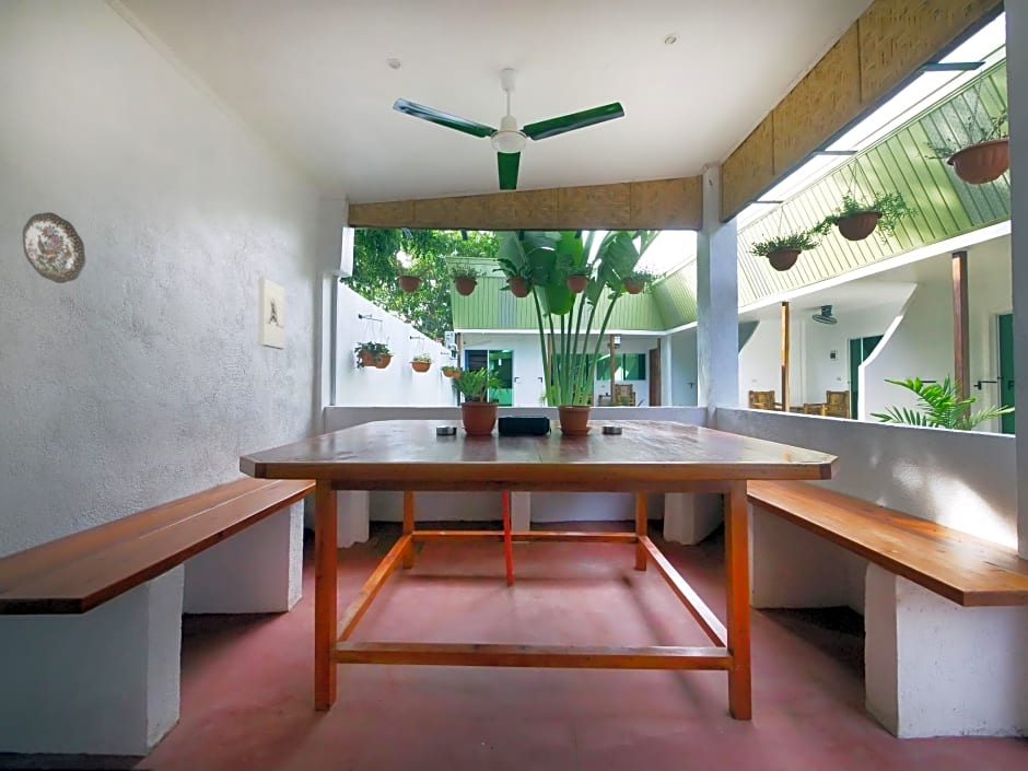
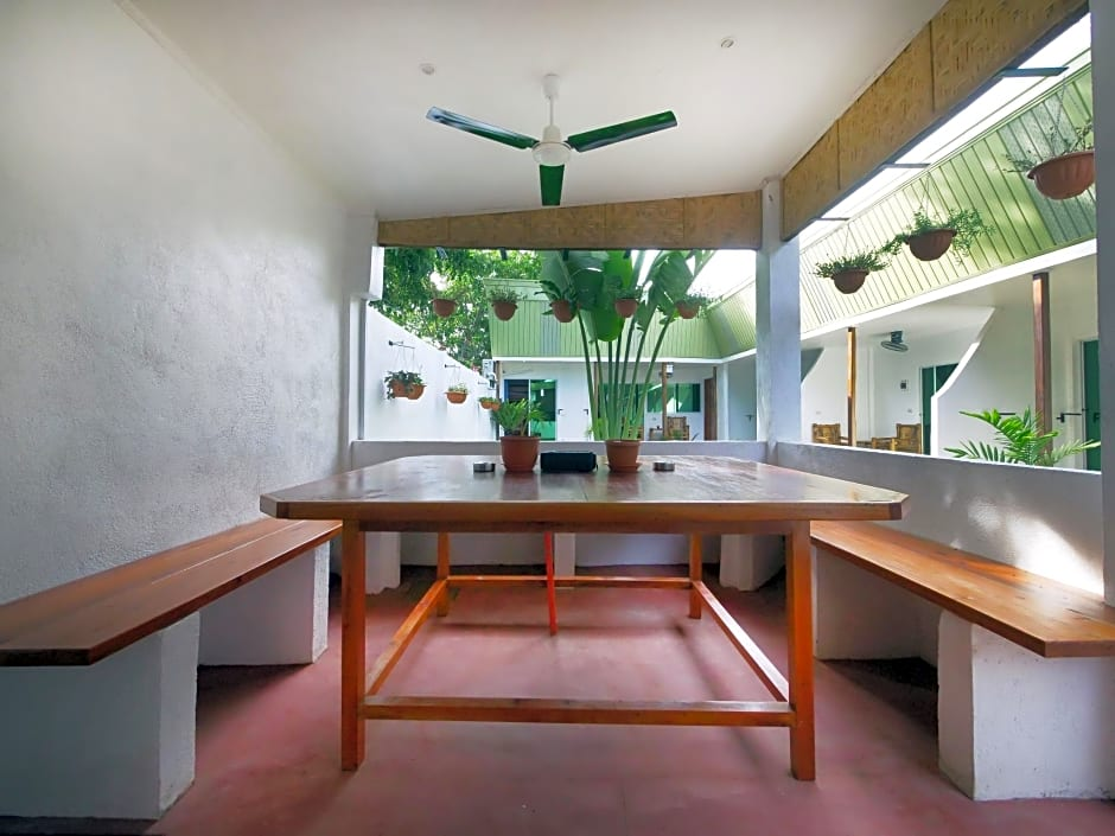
- decorative plate (52, 248)
- wall sculpture (271, 315)
